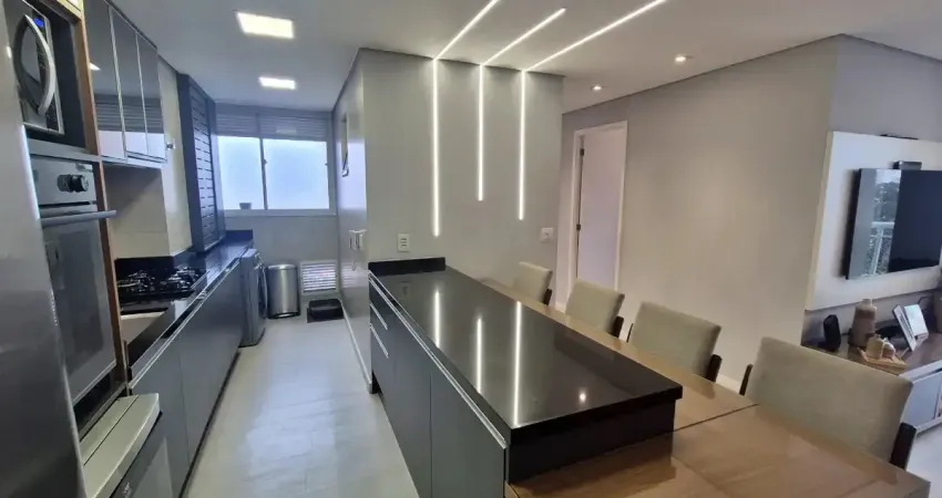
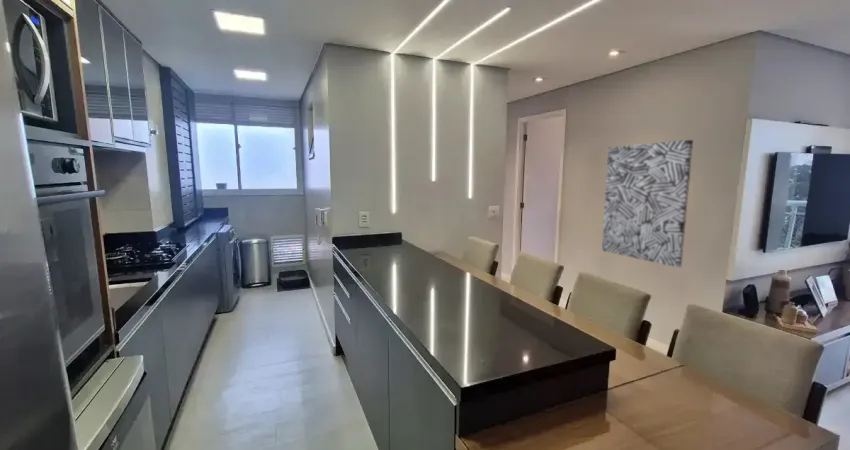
+ wall art (641, 202)
